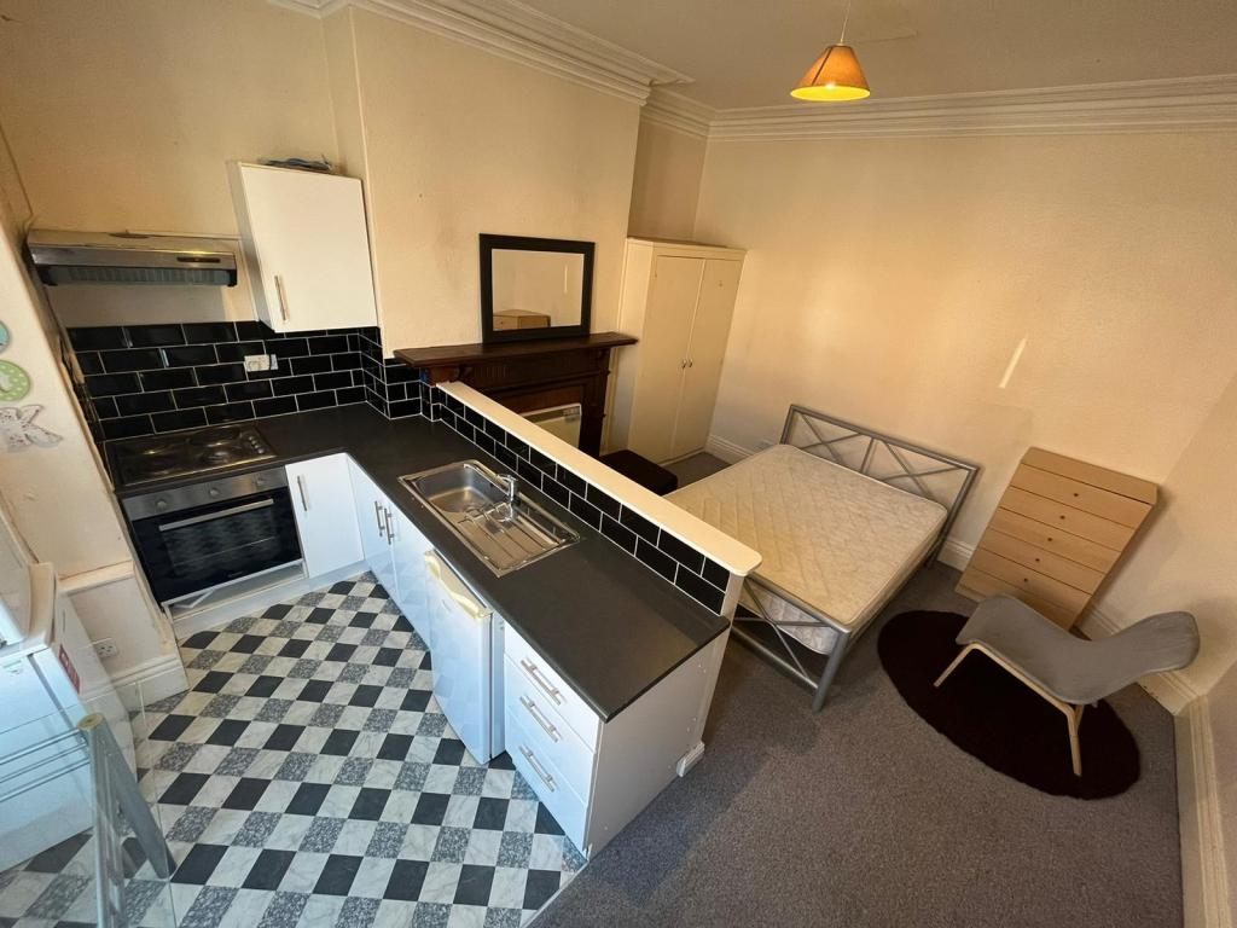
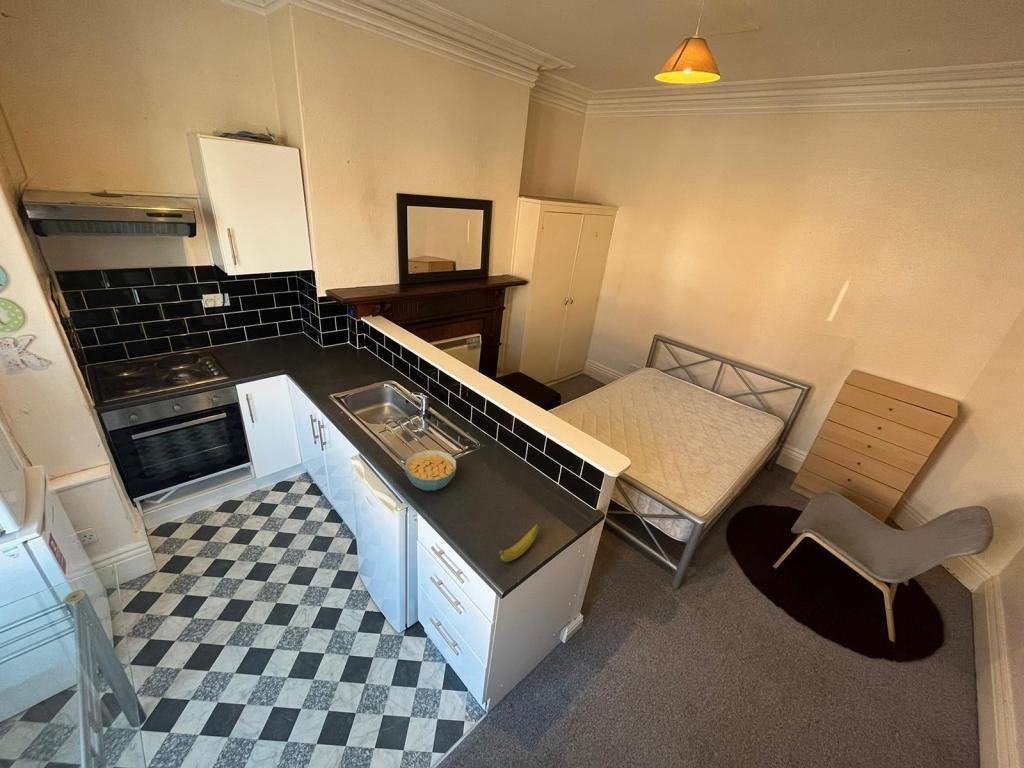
+ cereal bowl (430, 474)
+ banana (518, 545)
